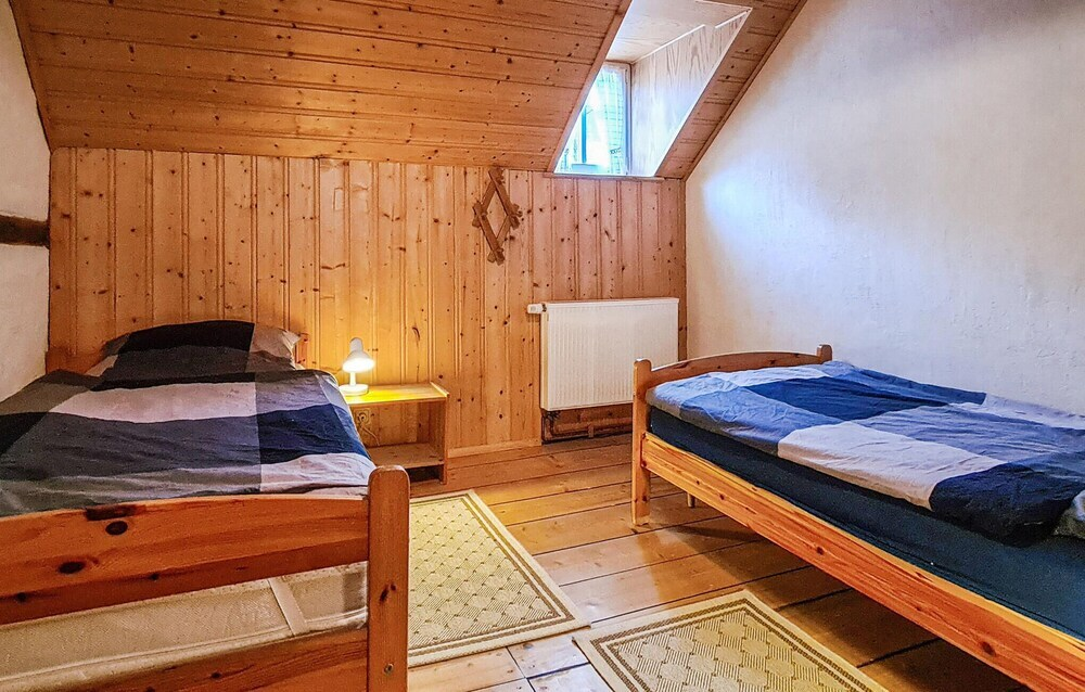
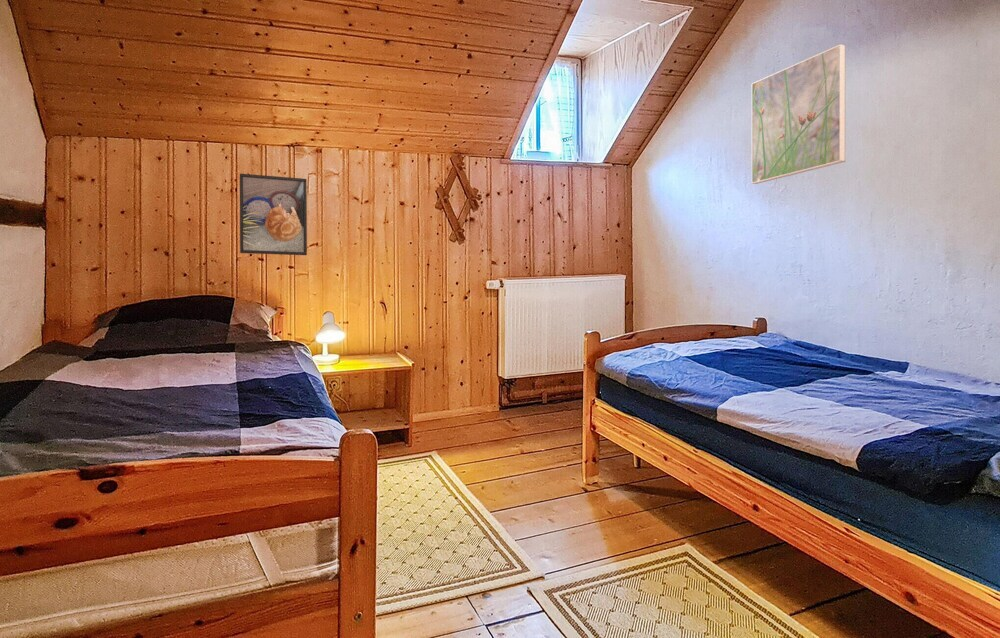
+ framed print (273, 215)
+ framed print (794, 119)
